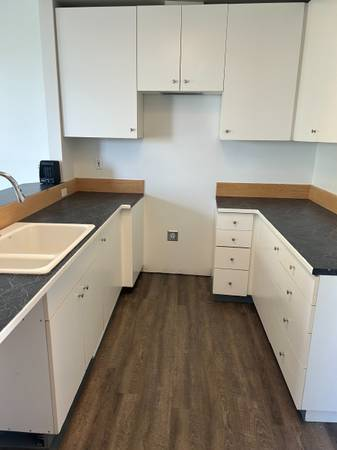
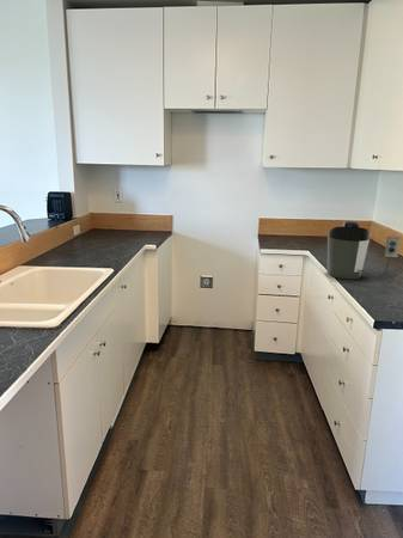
+ coffee maker (359, 249)
